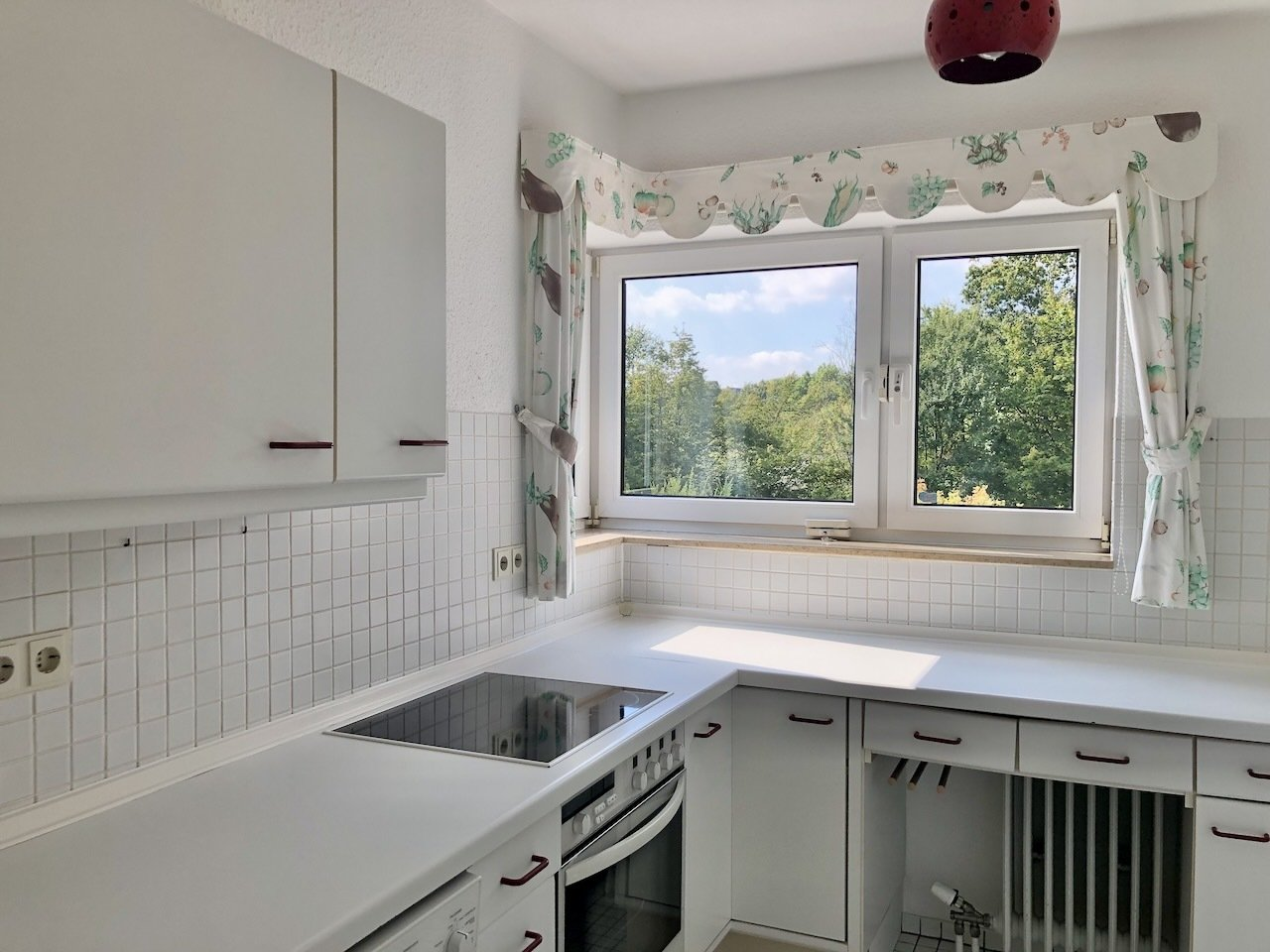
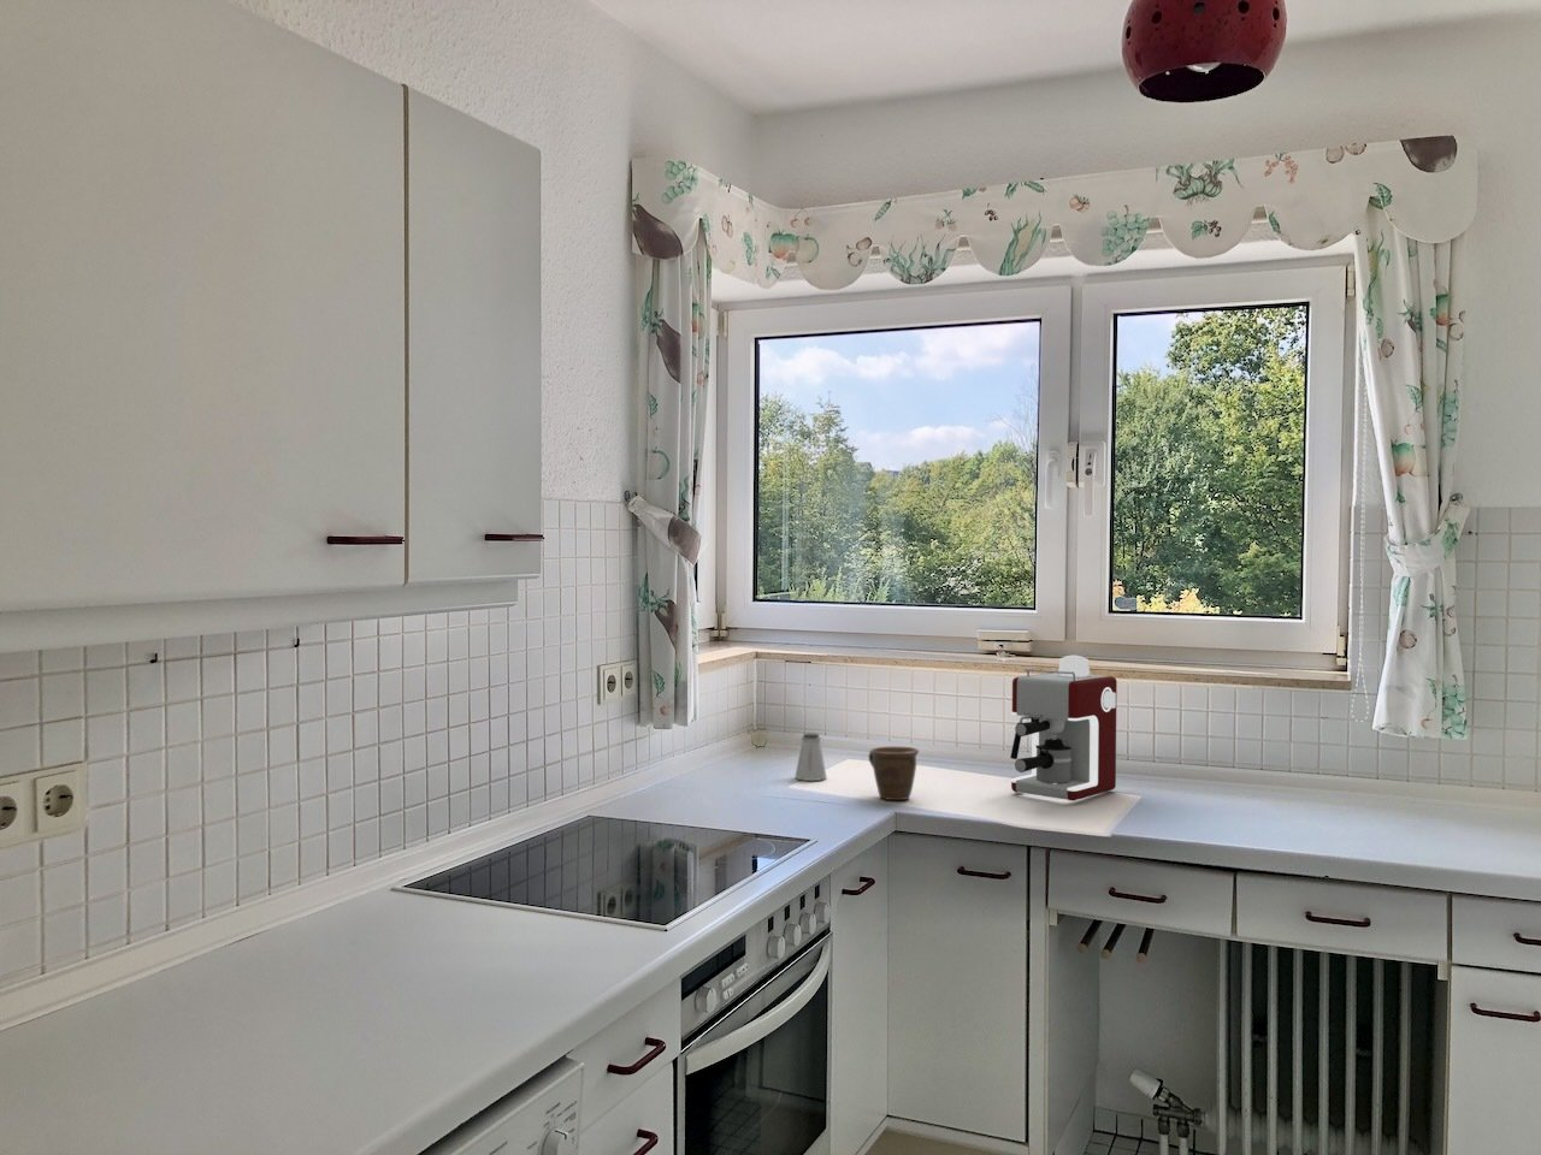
+ mug (891, 773)
+ coffee maker (1054, 726)
+ saltshaker (811, 756)
